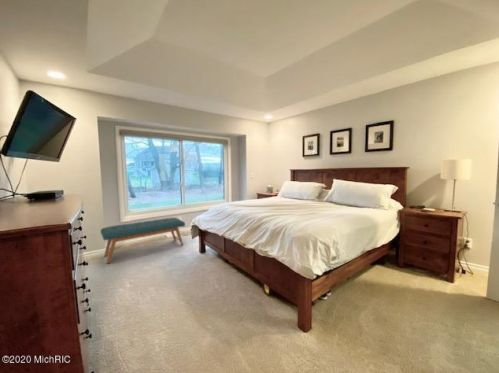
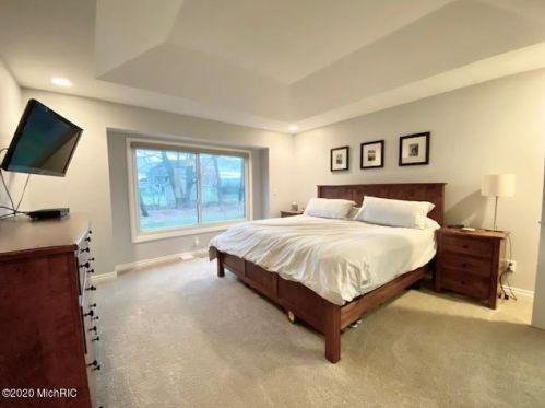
- bench (144, 236)
